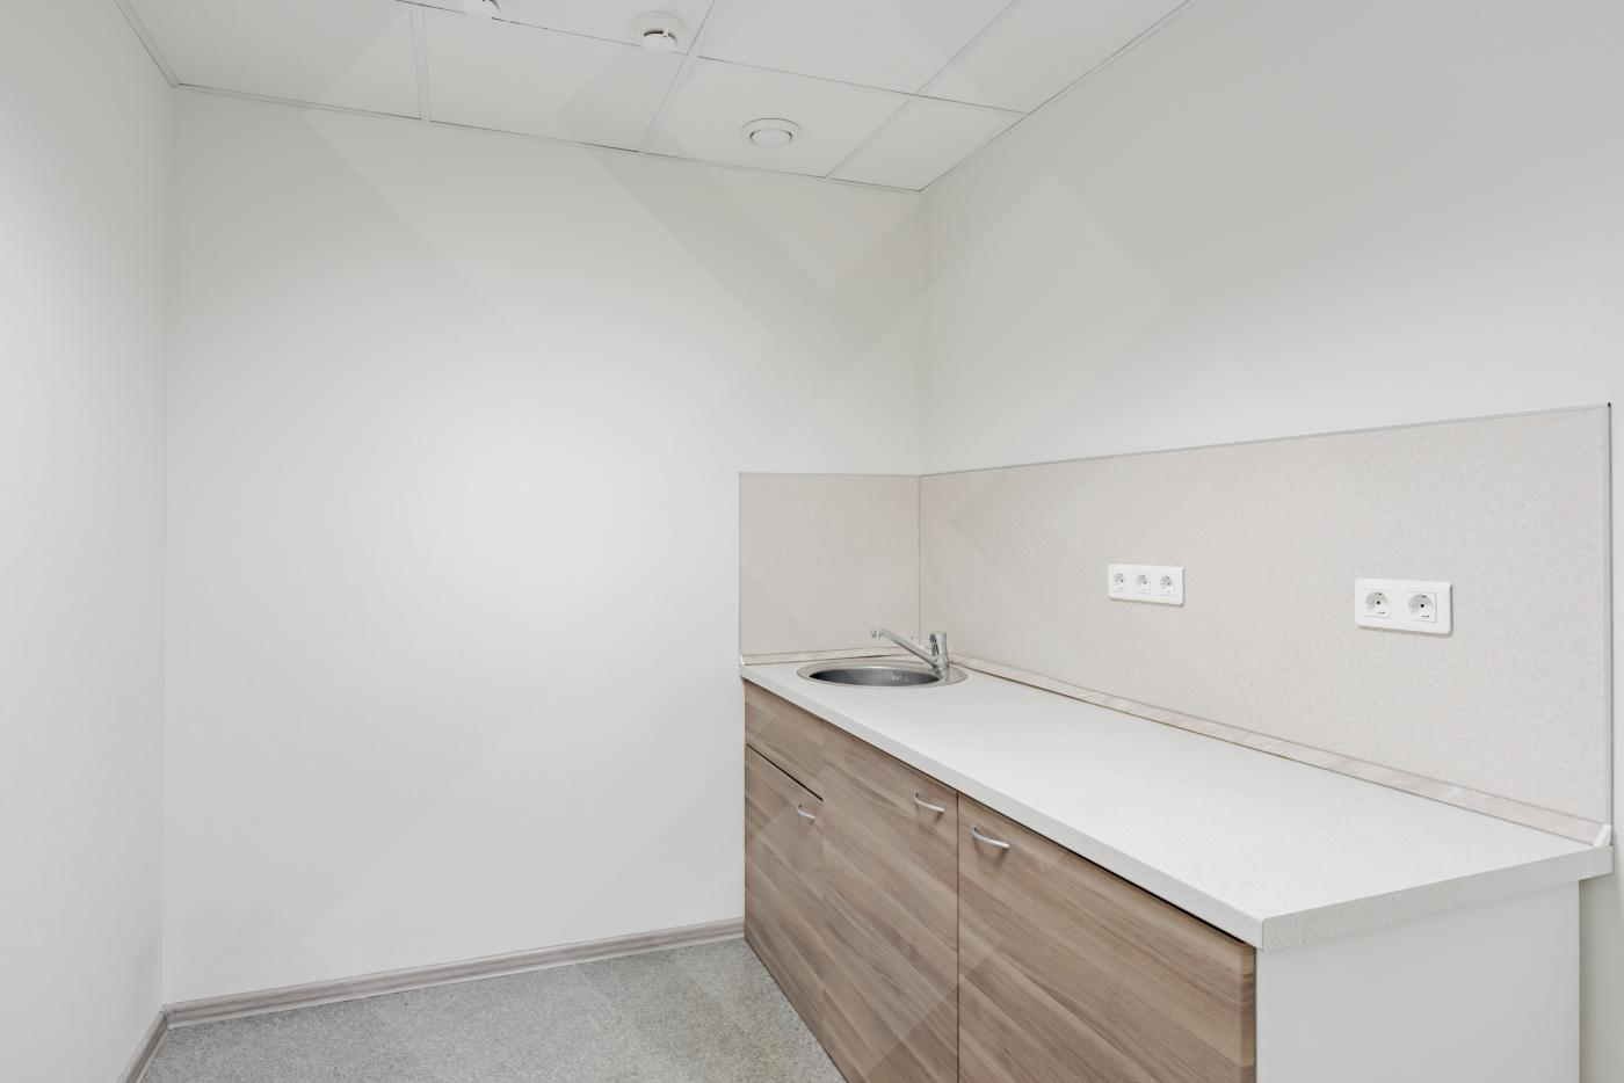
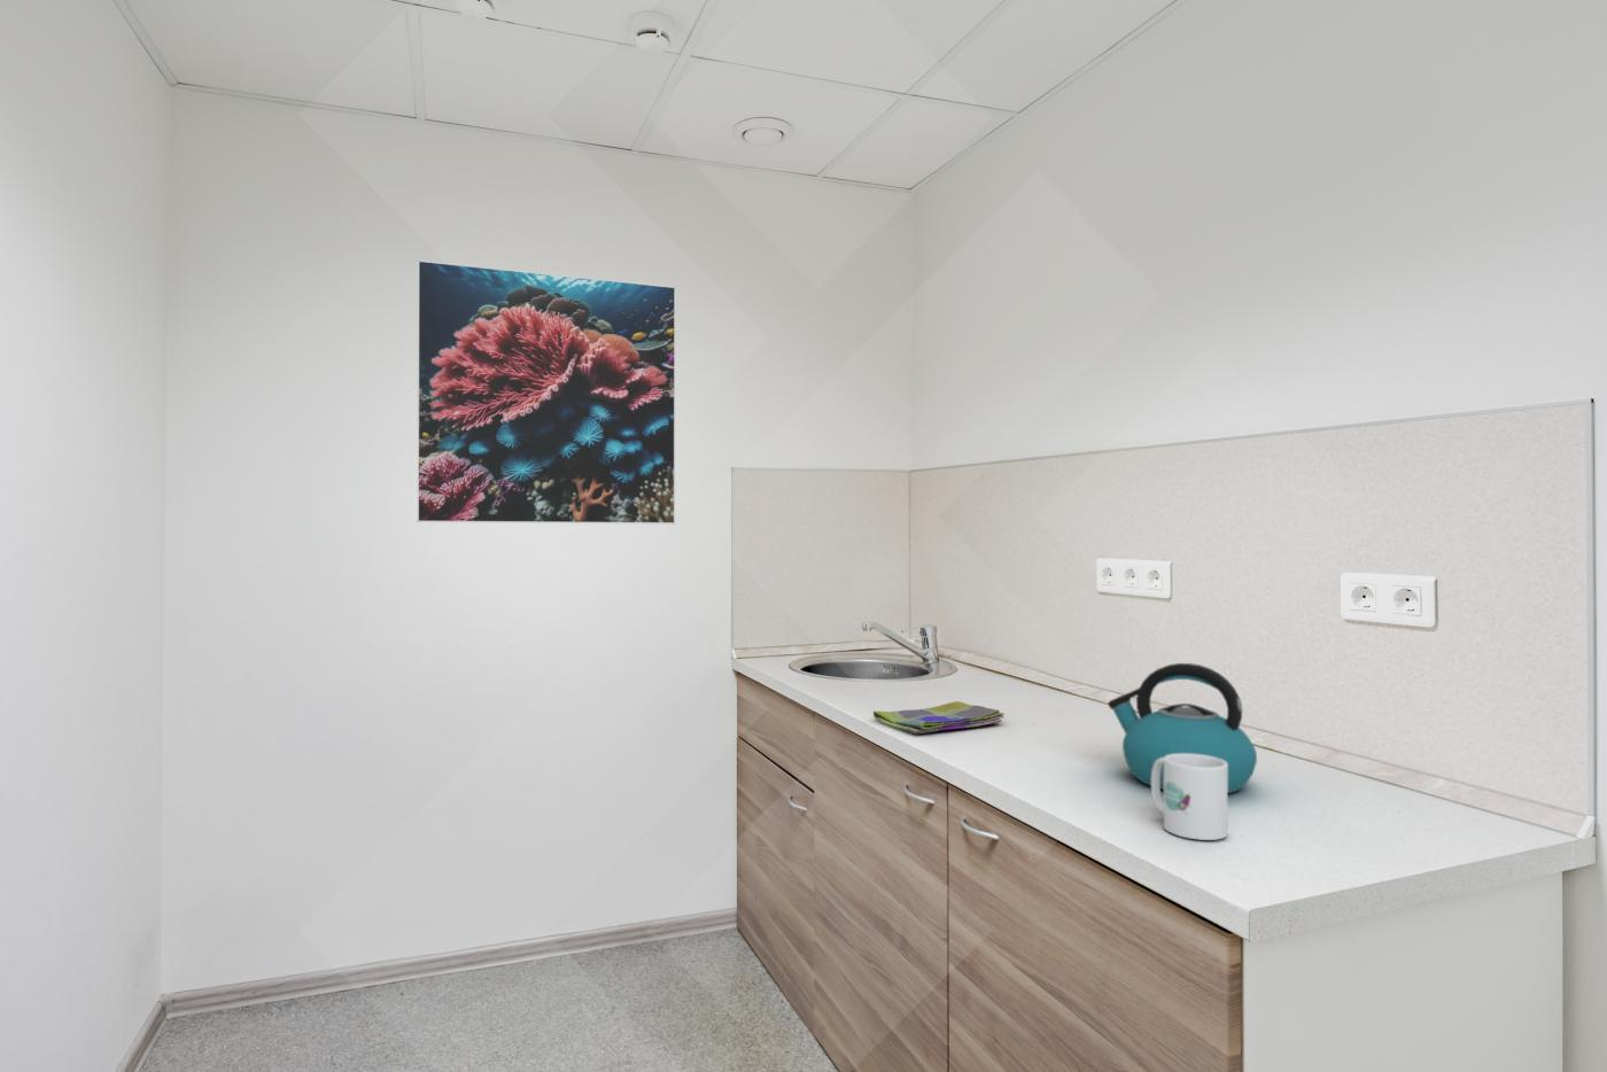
+ kettle (1177, 720)
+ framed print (552, 398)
+ mug (1185, 792)
+ dish towel (938, 715)
